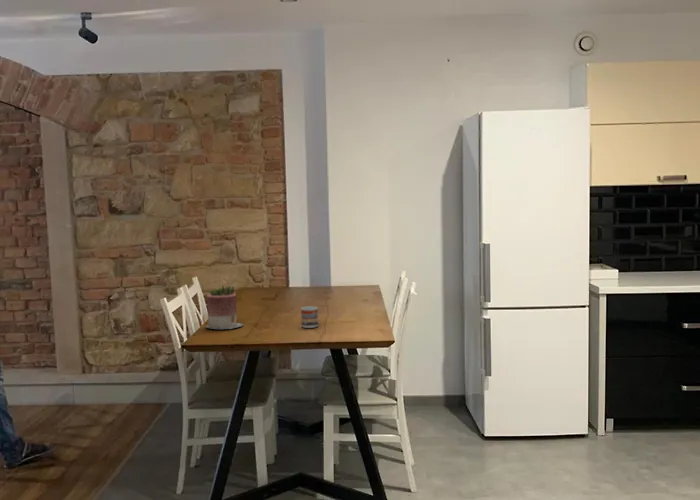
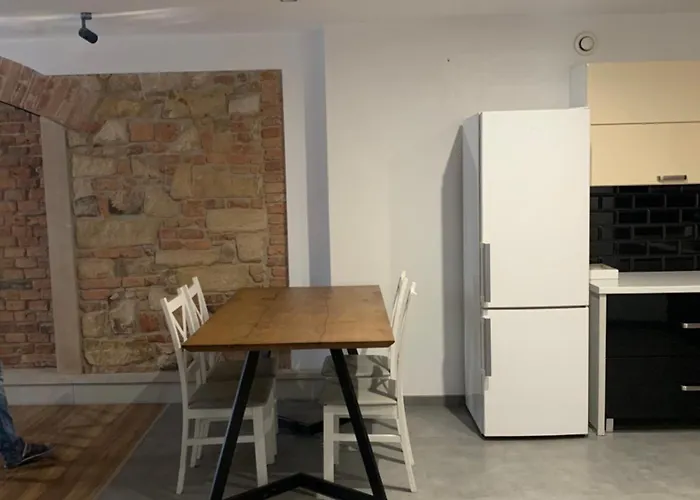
- succulent planter (223, 305)
- cup (310, 316)
